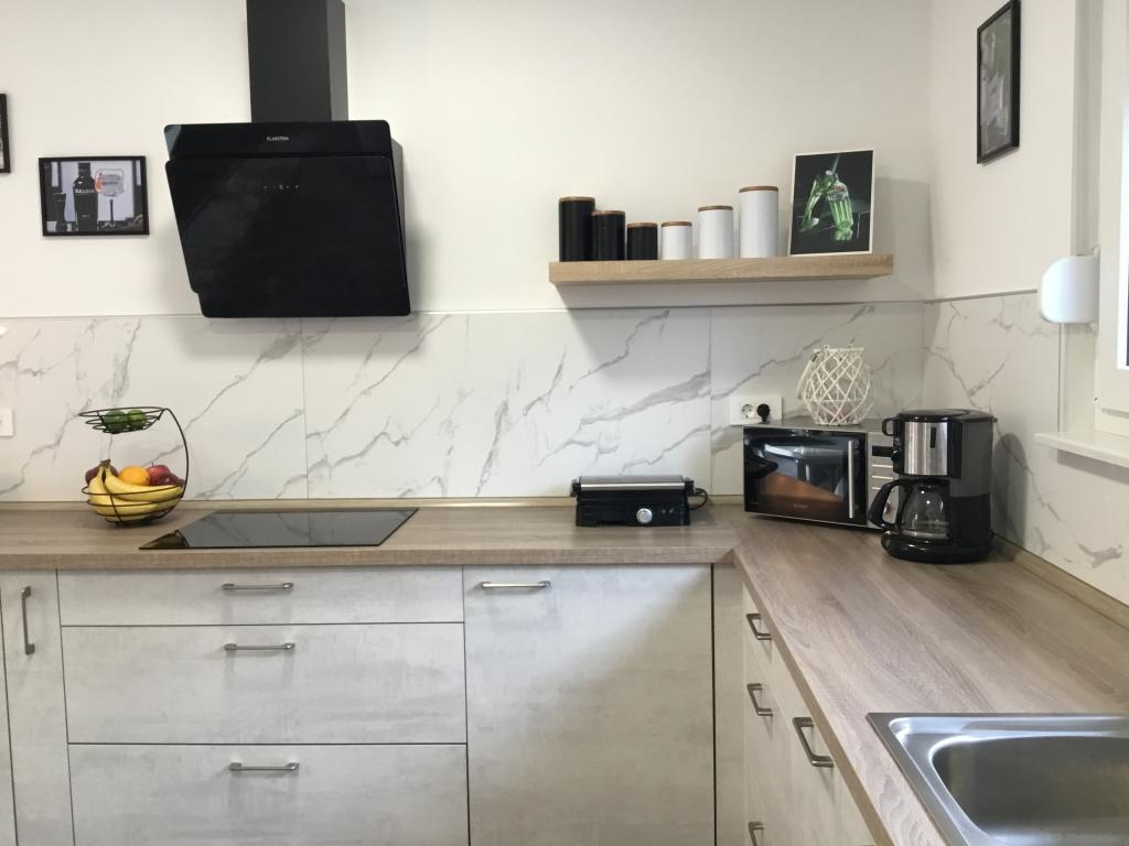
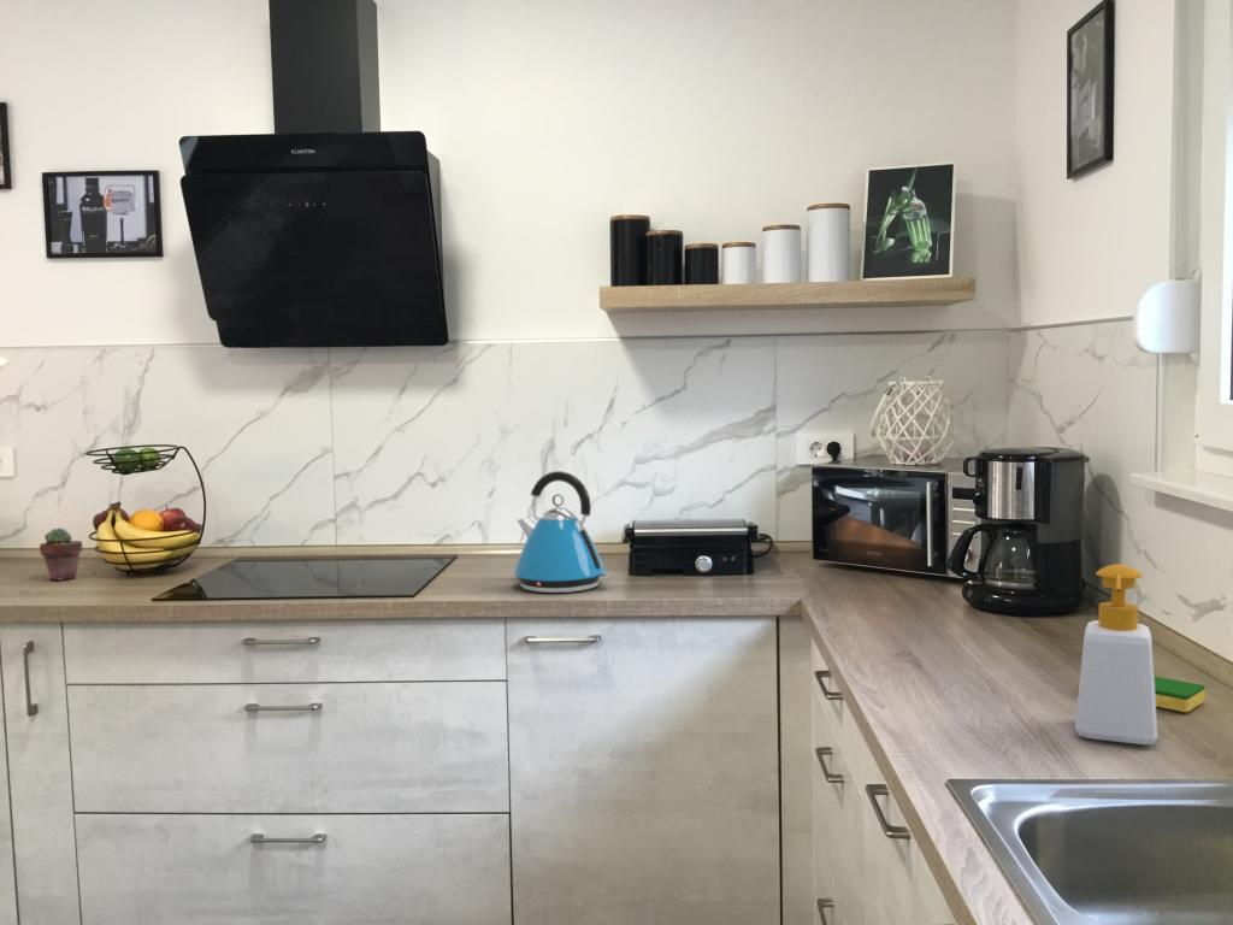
+ potted succulent (61, 553)
+ dish sponge (1155, 689)
+ soap bottle (1116, 653)
+ kettle (561, 528)
